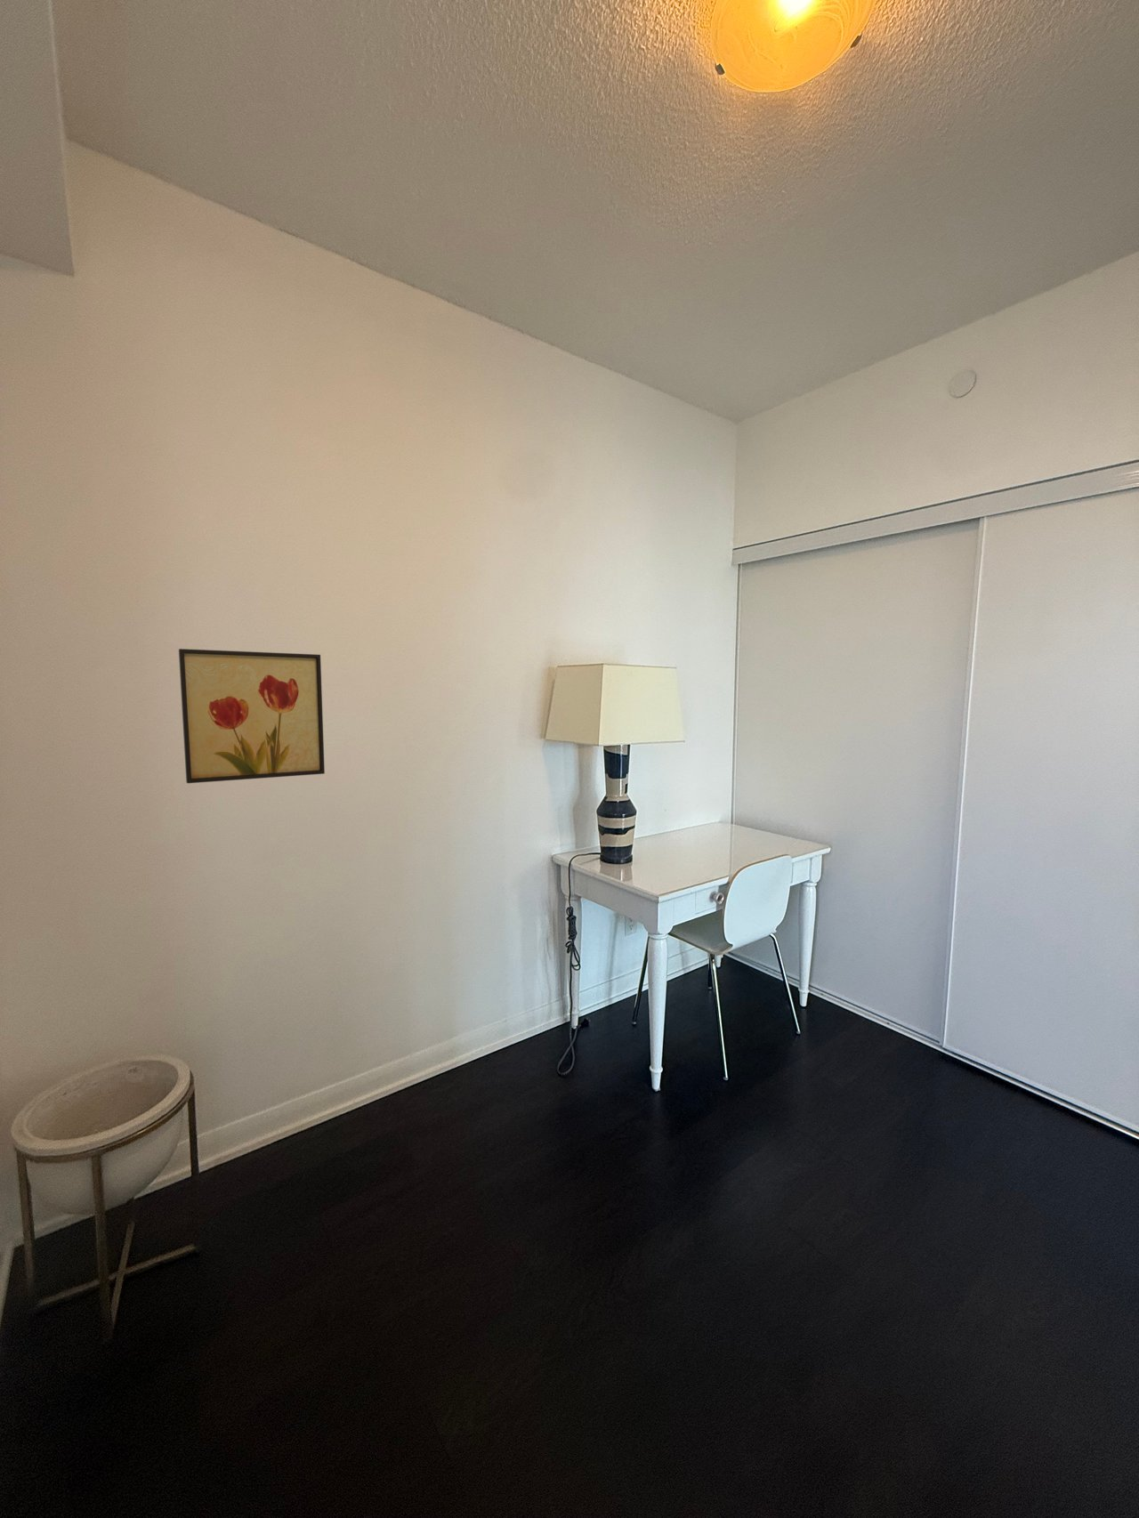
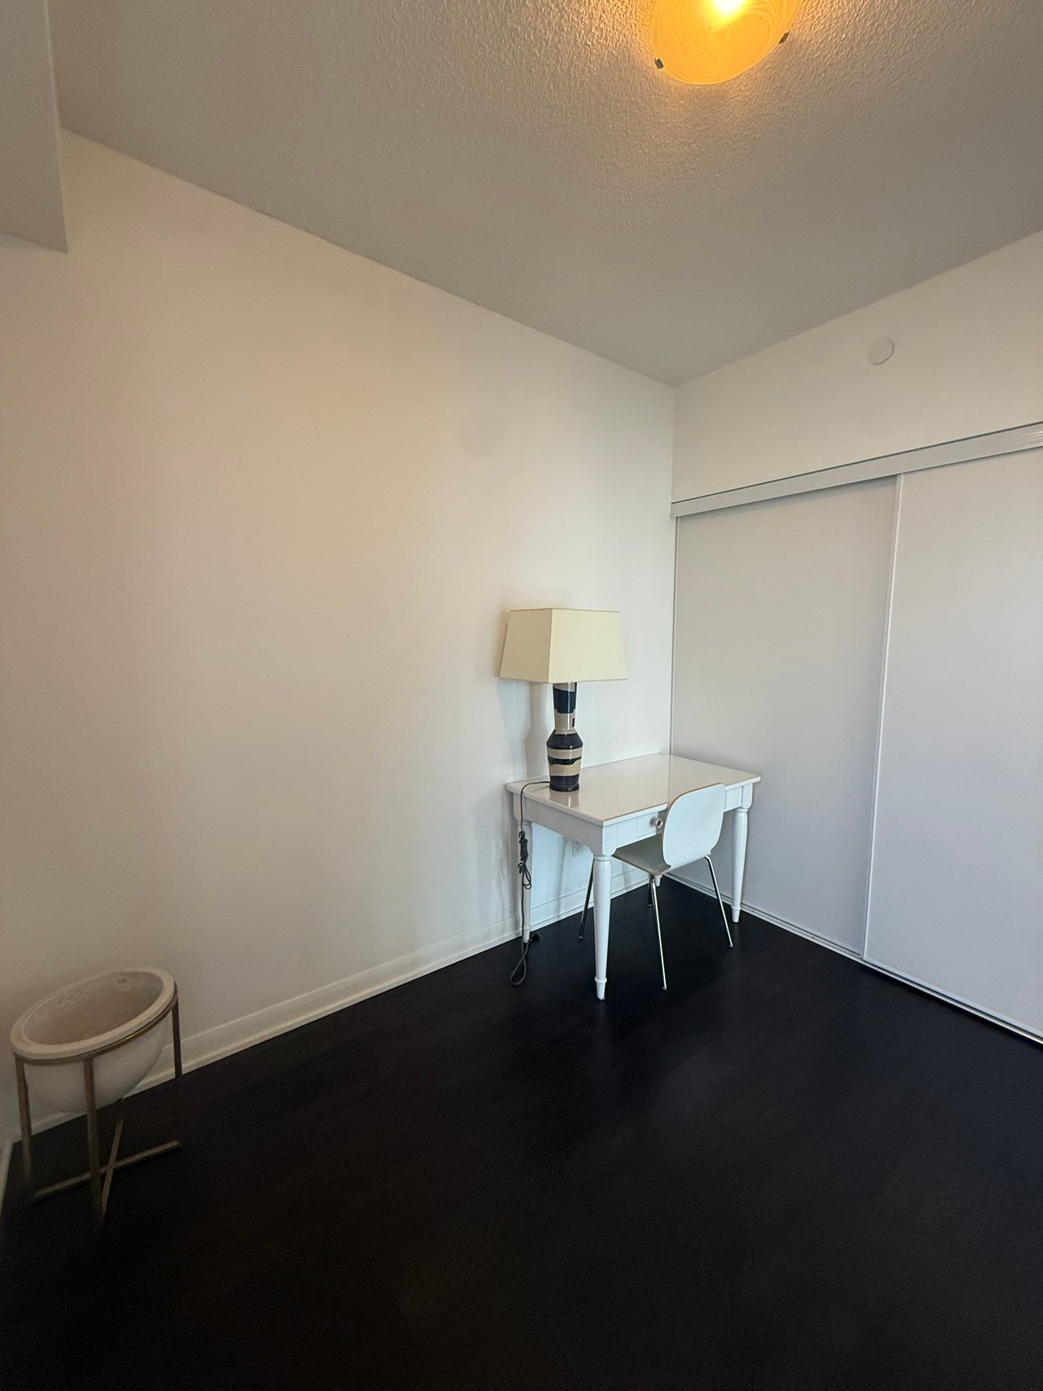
- wall art (255, 715)
